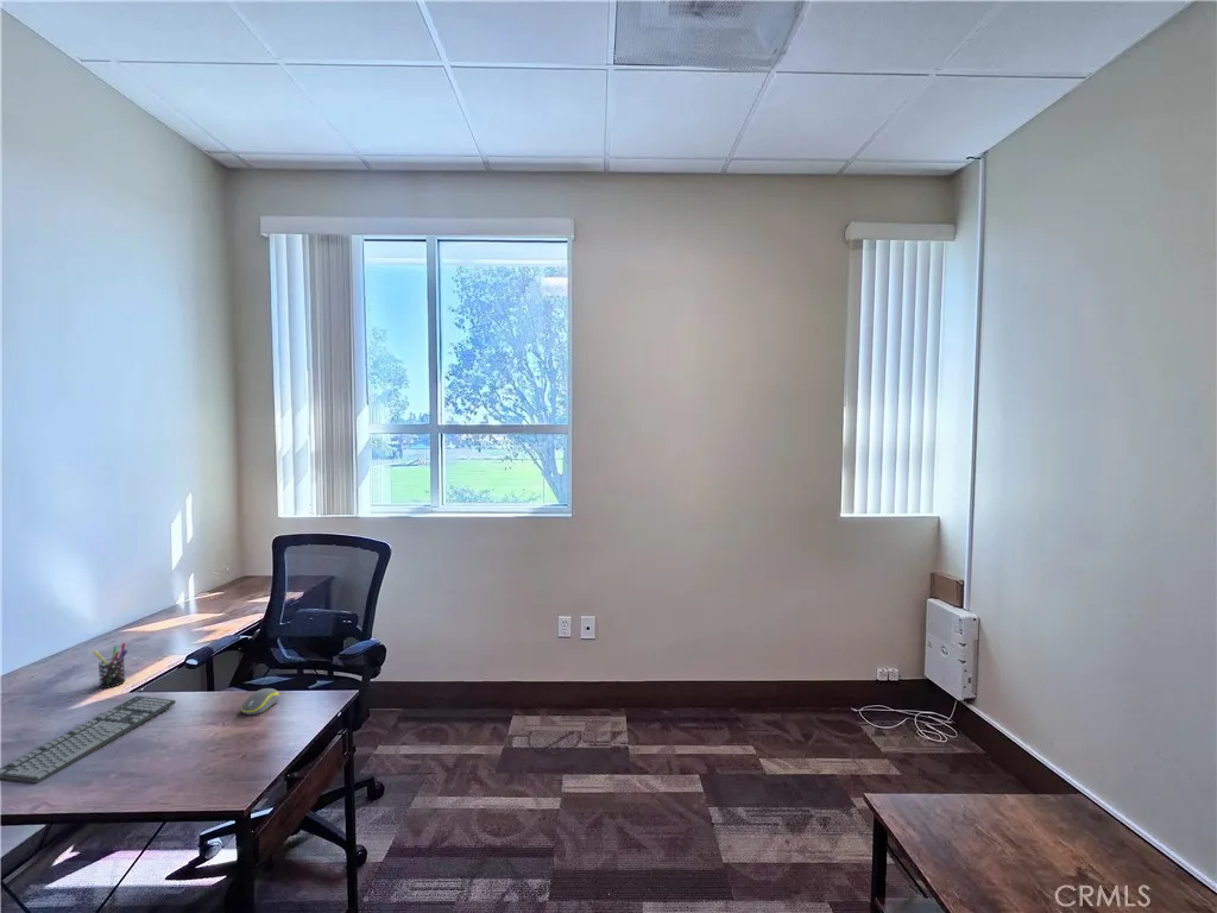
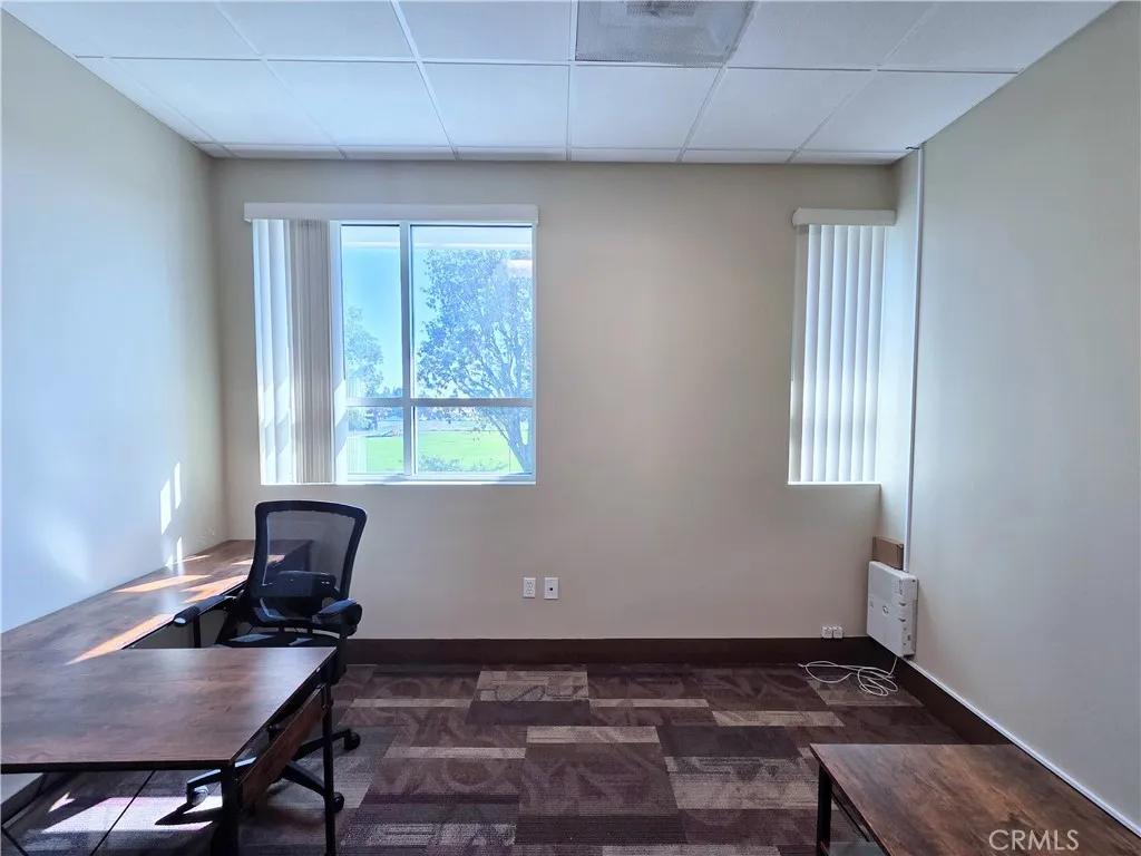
- keyboard (93, 733)
- pen holder (113, 662)
- computer mouse (260, 699)
